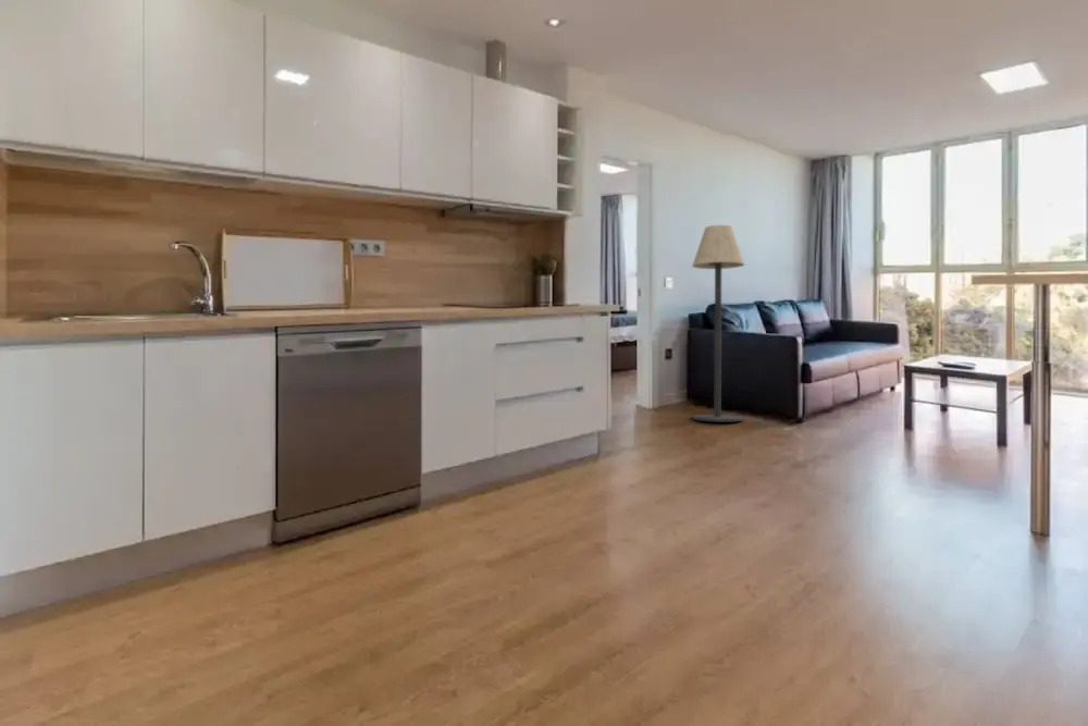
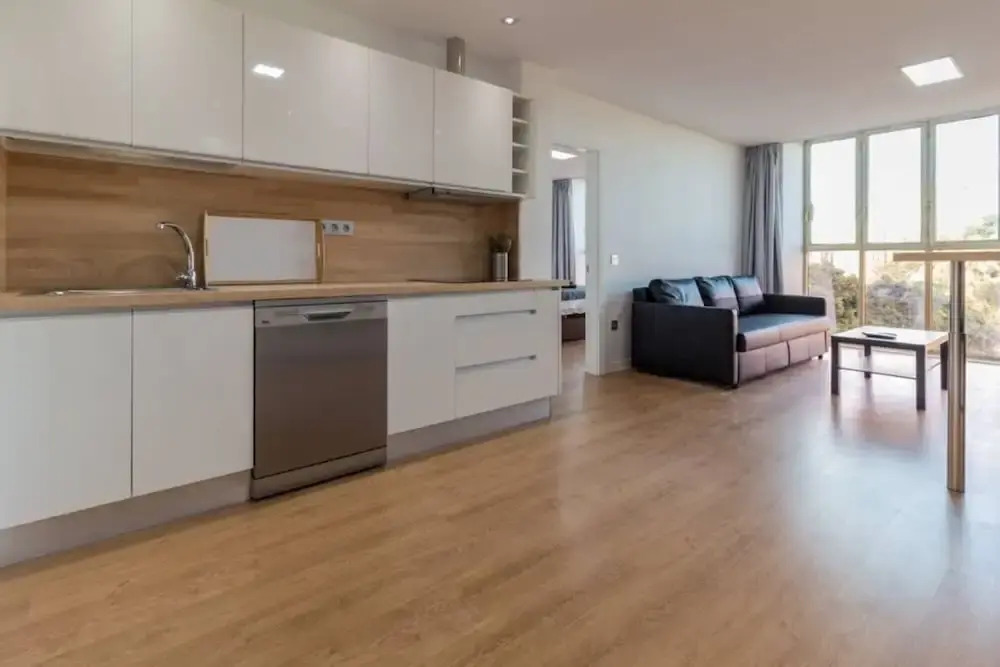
- floor lamp (717, 323)
